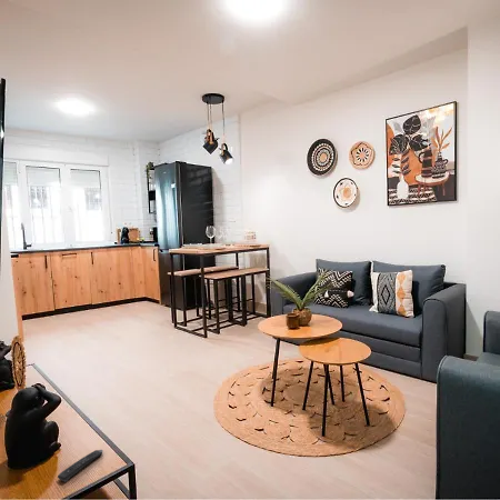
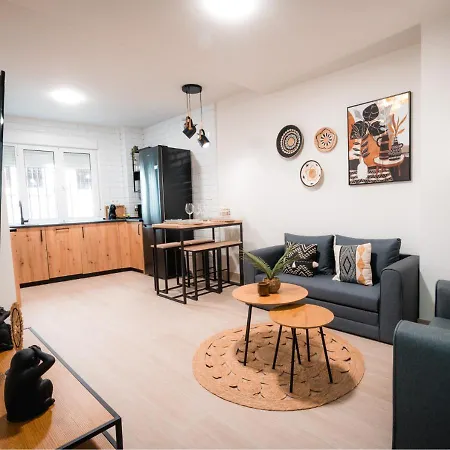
- remote control (82, 462)
